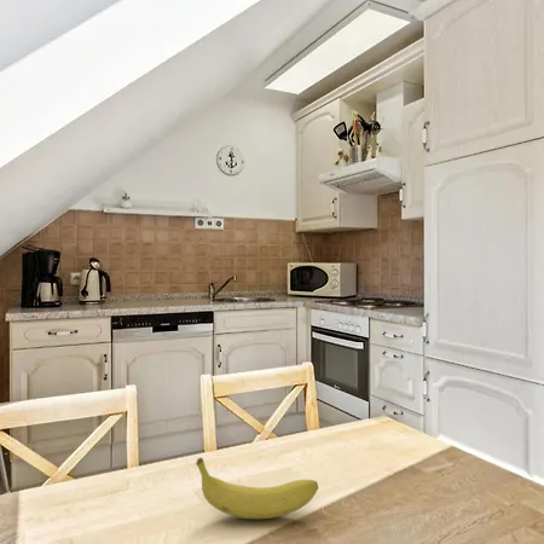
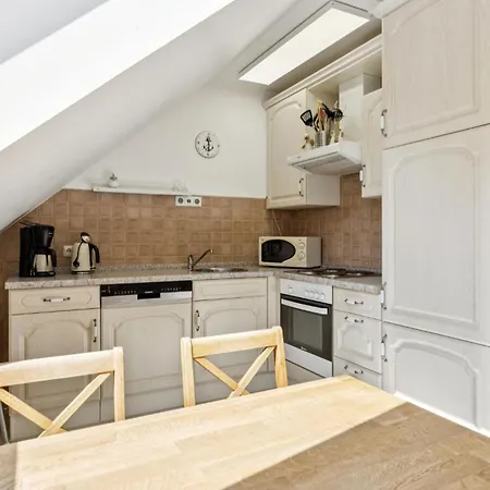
- fruit (257, 487)
